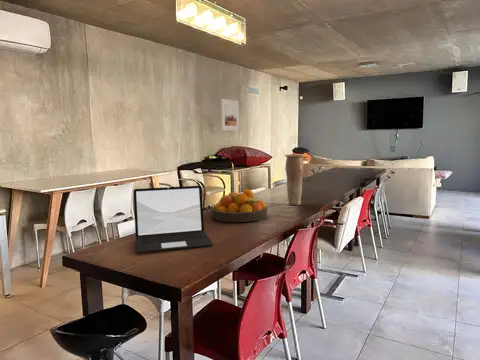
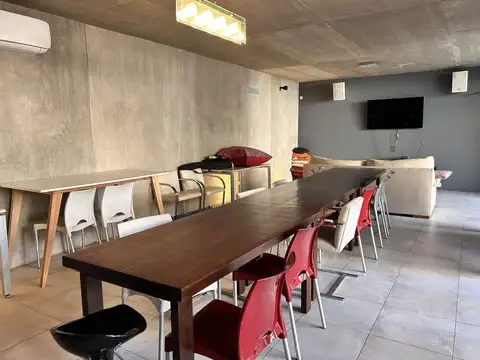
- fruit bowl (239, 203)
- laptop (171, 216)
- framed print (230, 115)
- vase (294, 179)
